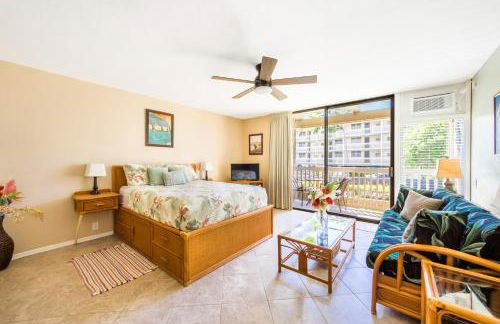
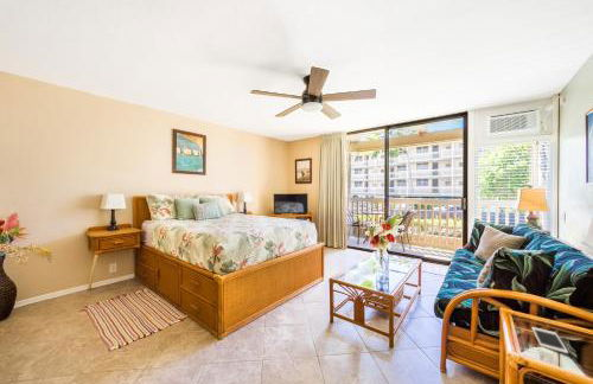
+ cell phone (548, 339)
